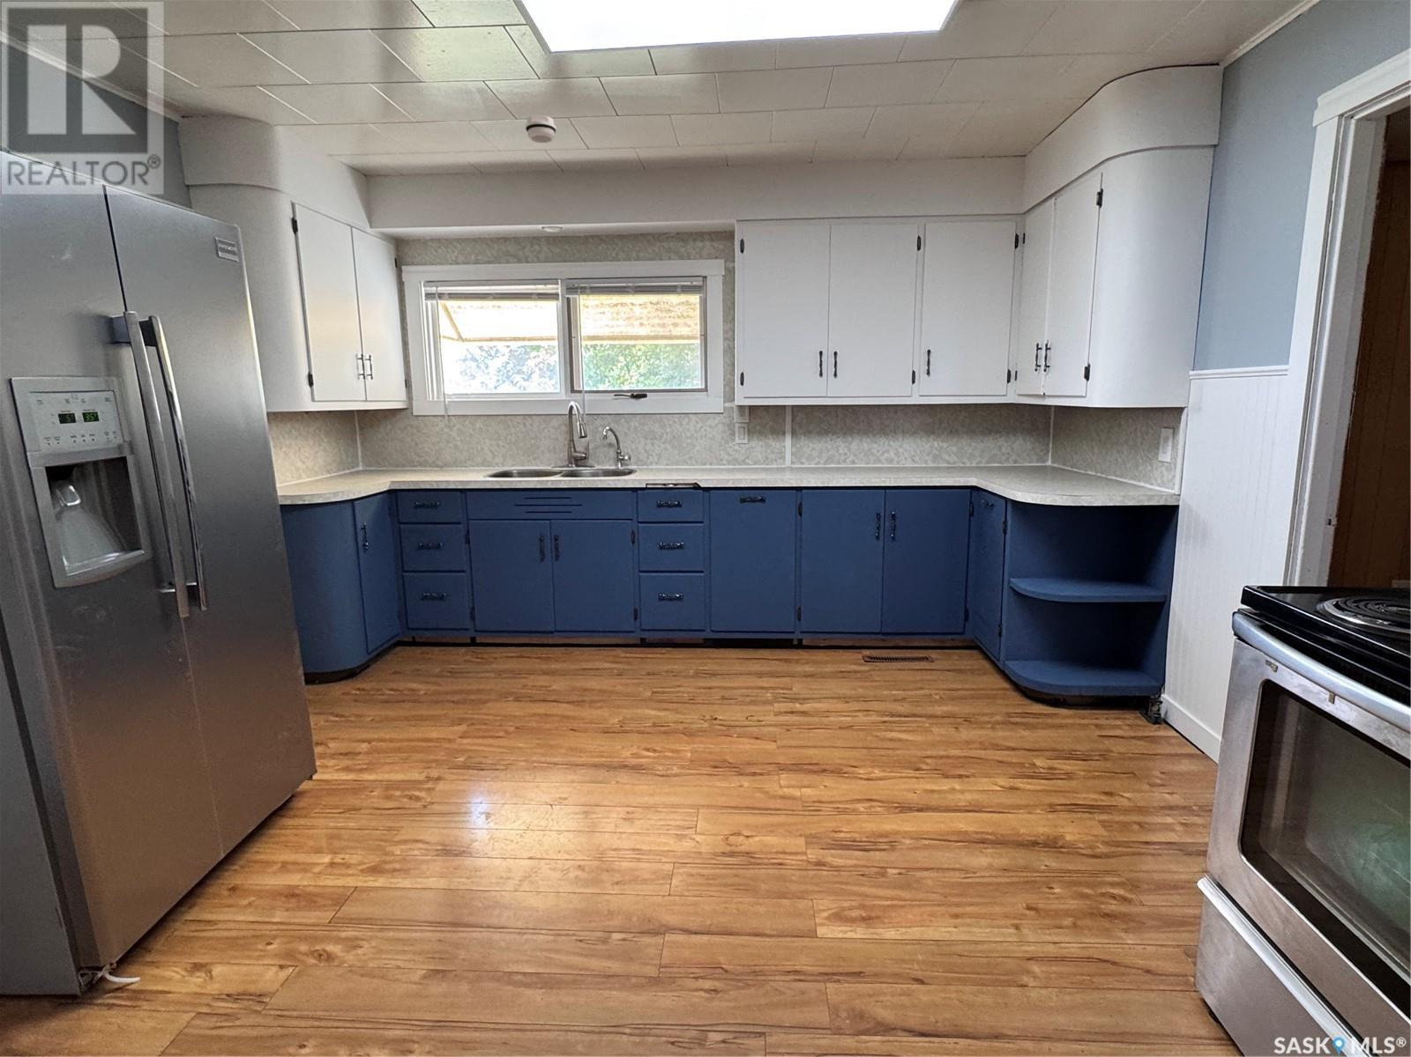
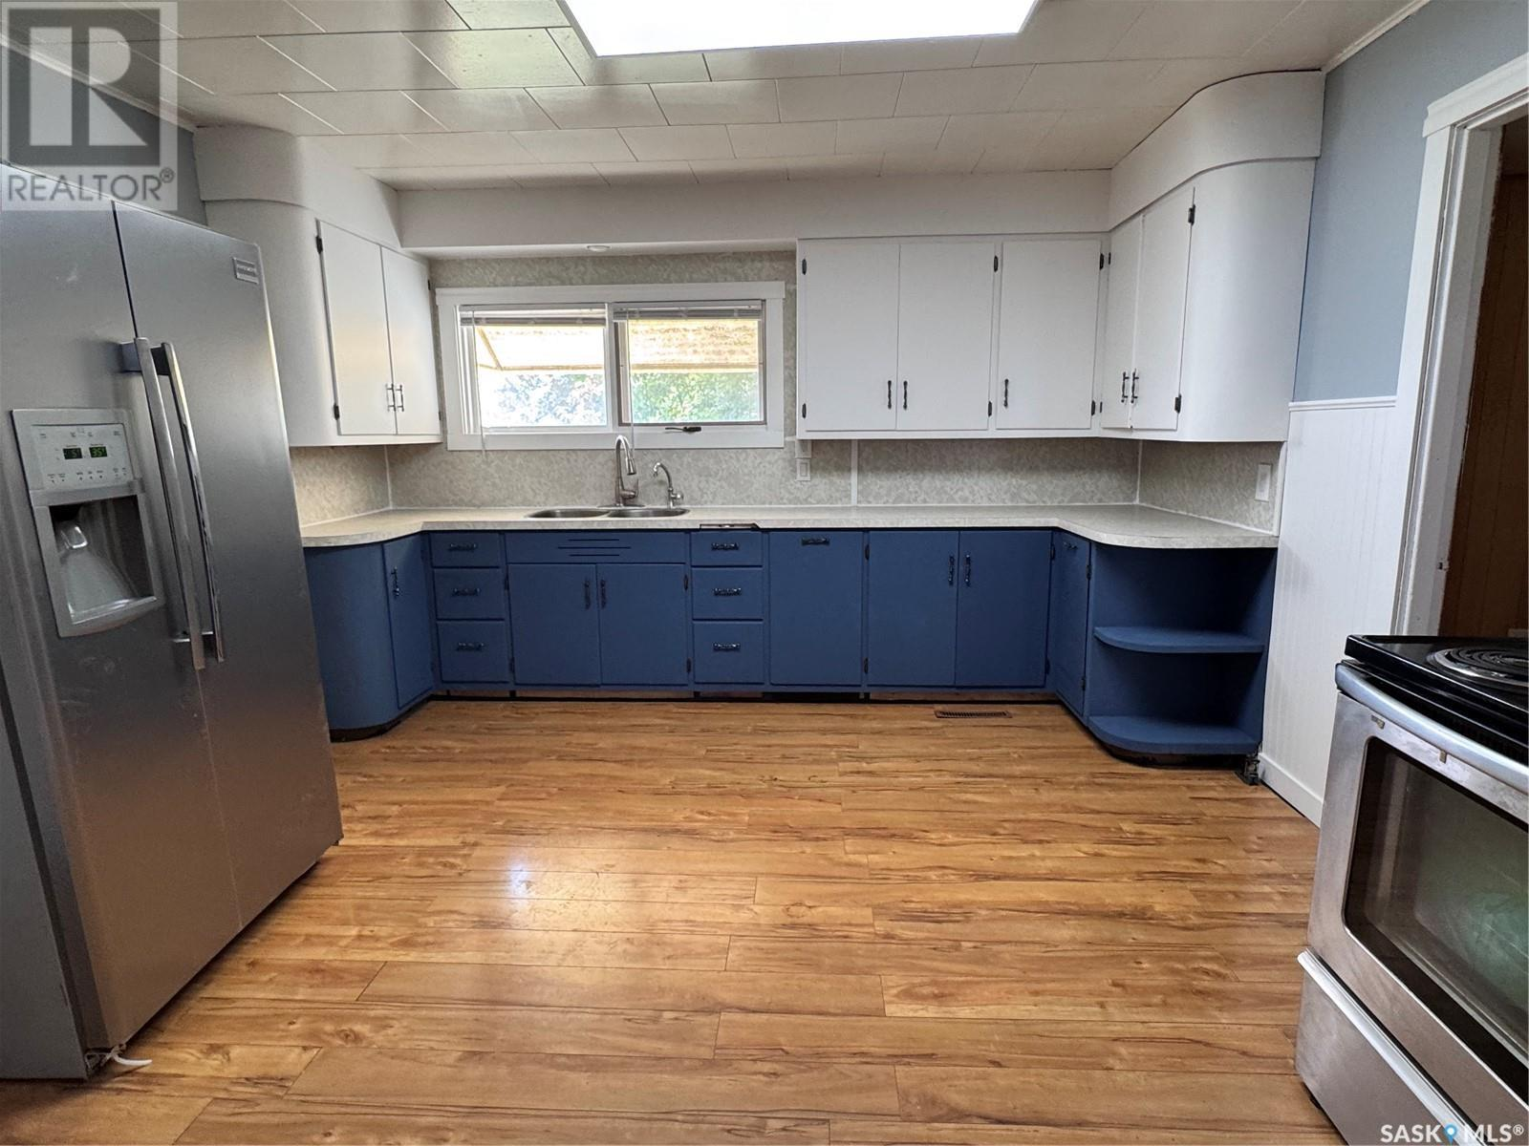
- smoke detector (541, 130)
